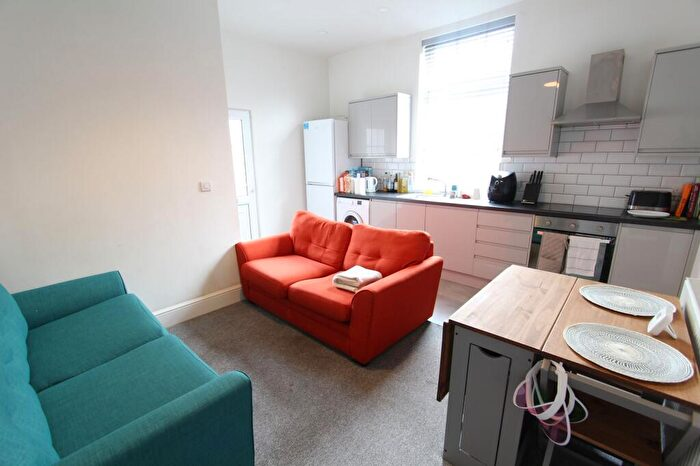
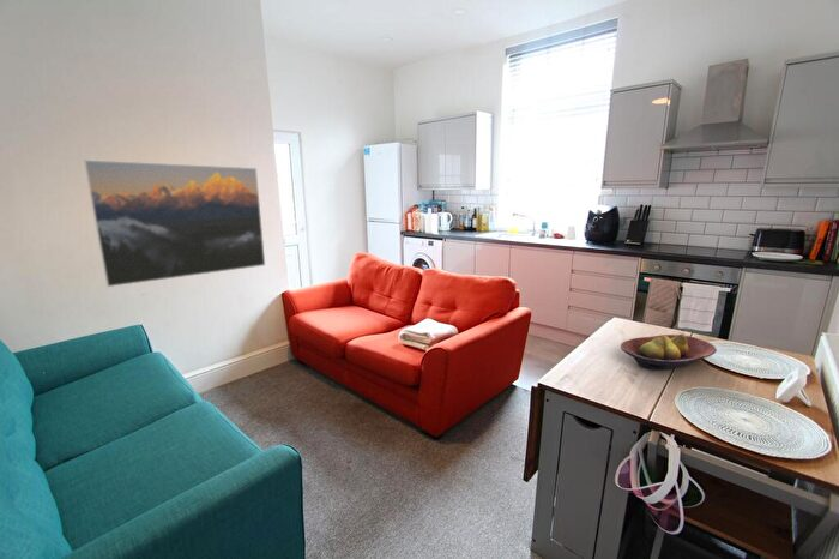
+ fruit bowl (668, 348)
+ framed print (188, 221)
